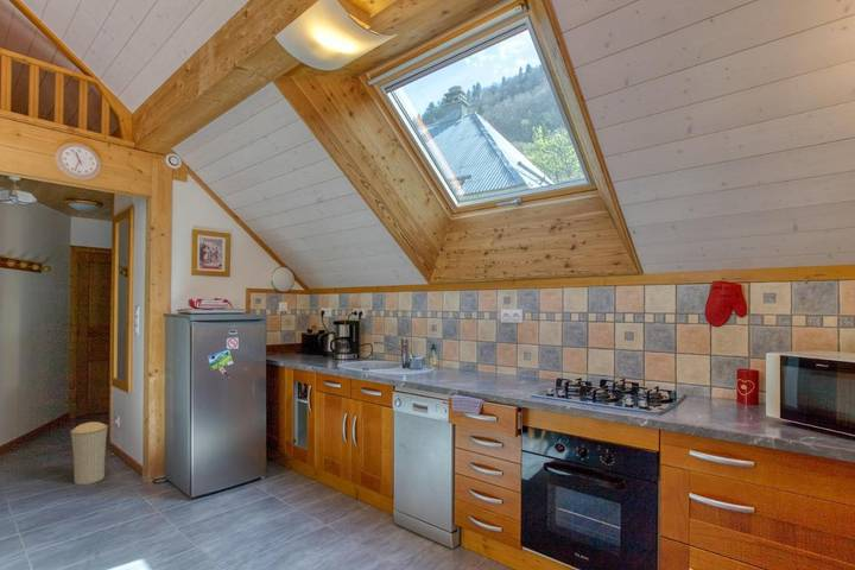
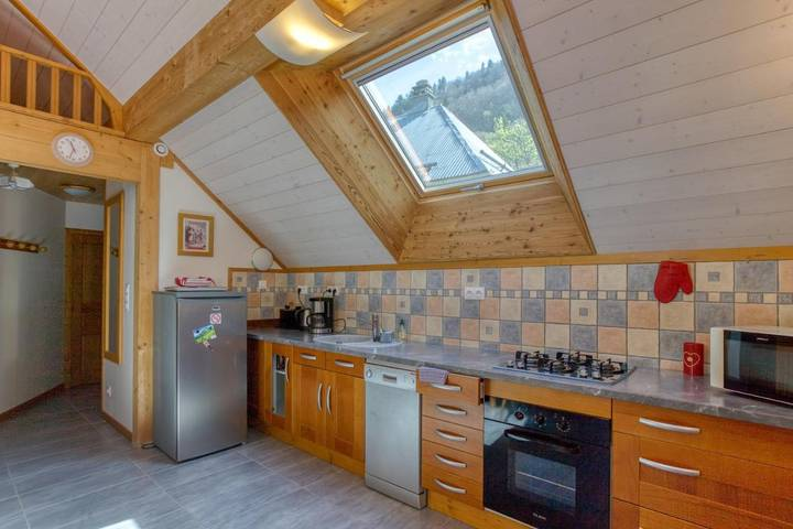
- trash can (89, 451)
